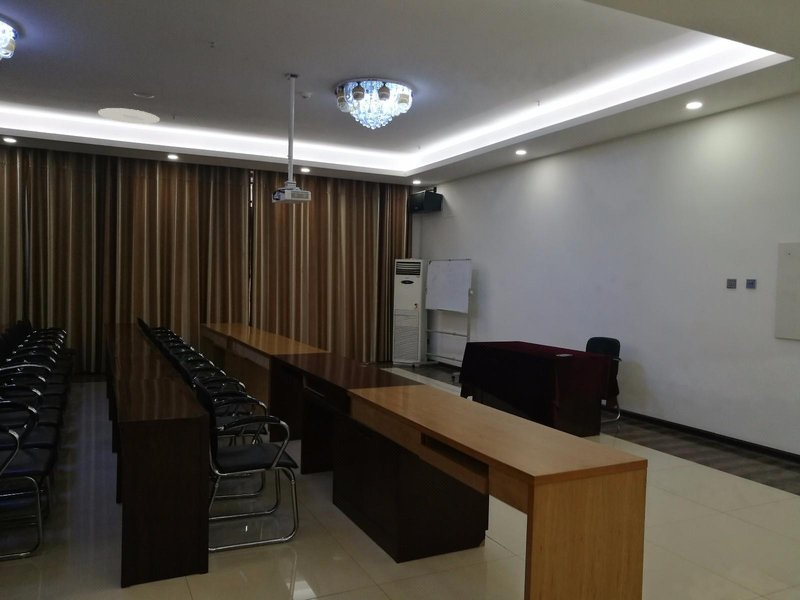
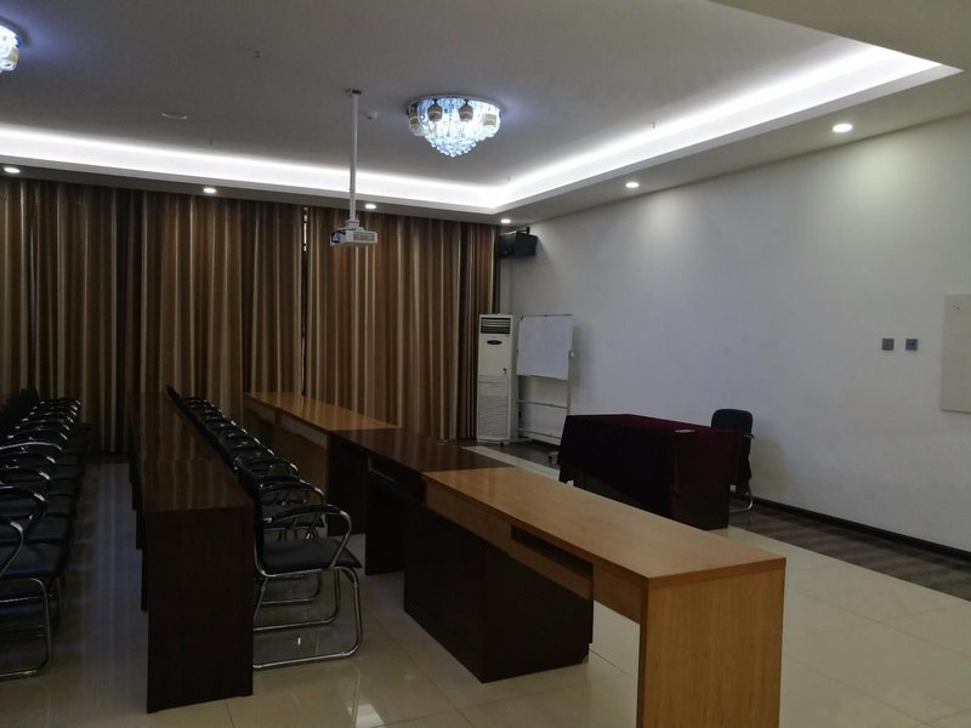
- ceiling light (129, 113)
